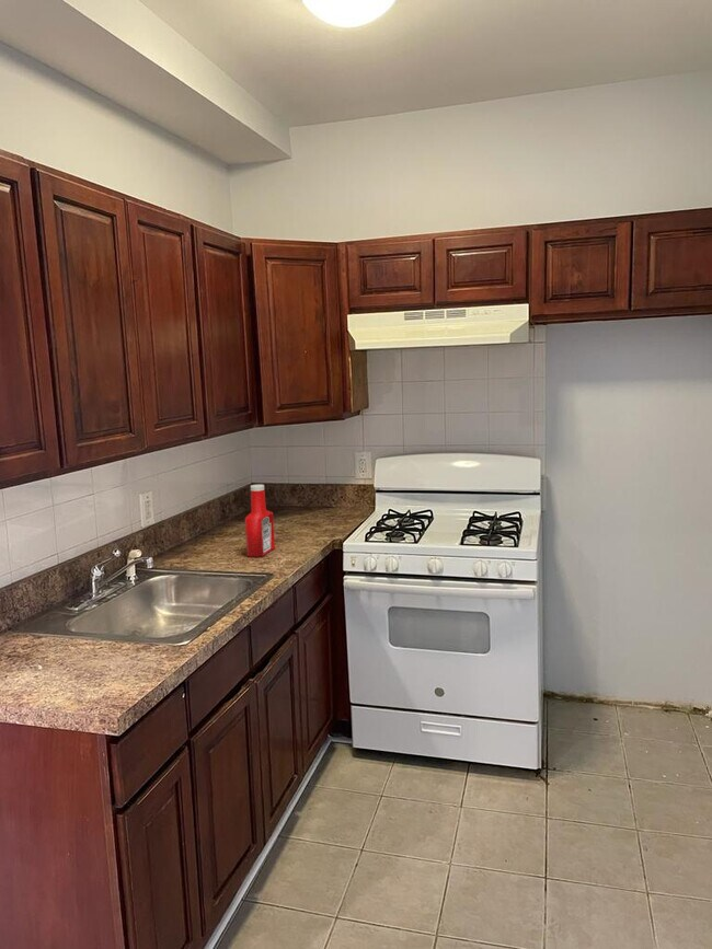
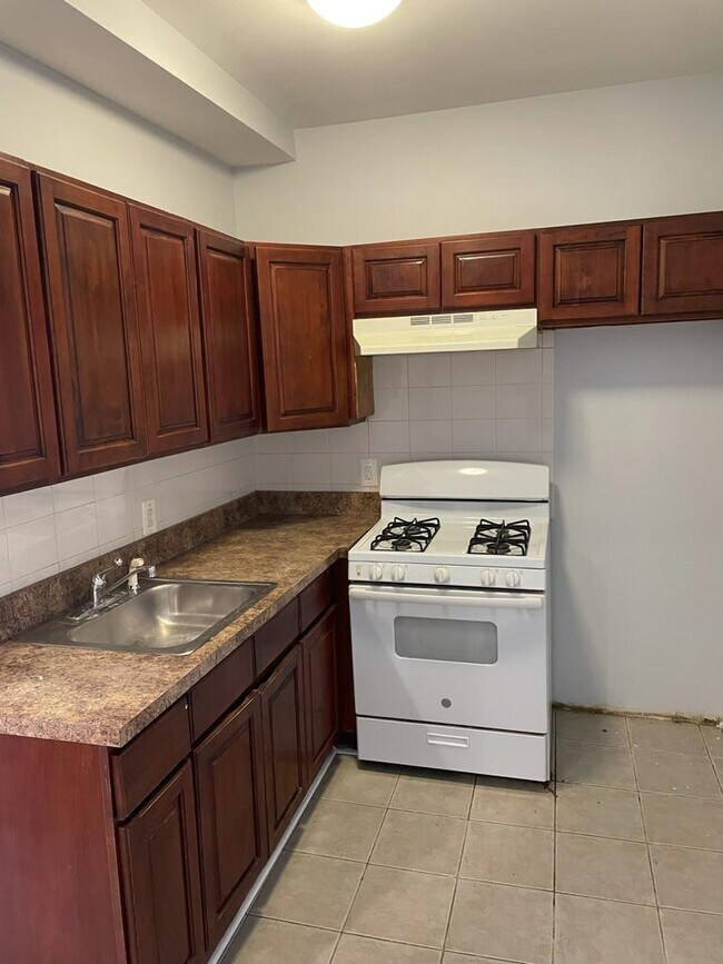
- soap bottle (259, 519)
